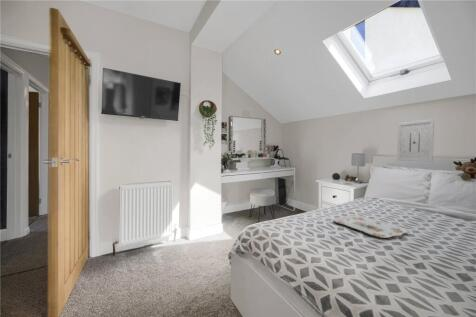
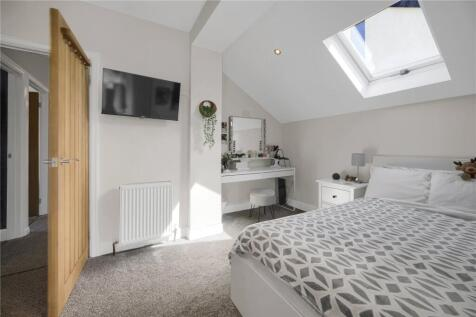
- wall art (414, 141)
- serving tray (367, 225)
